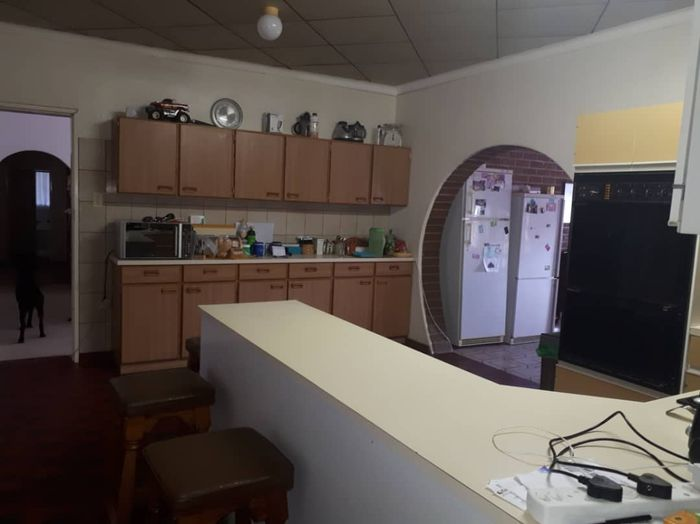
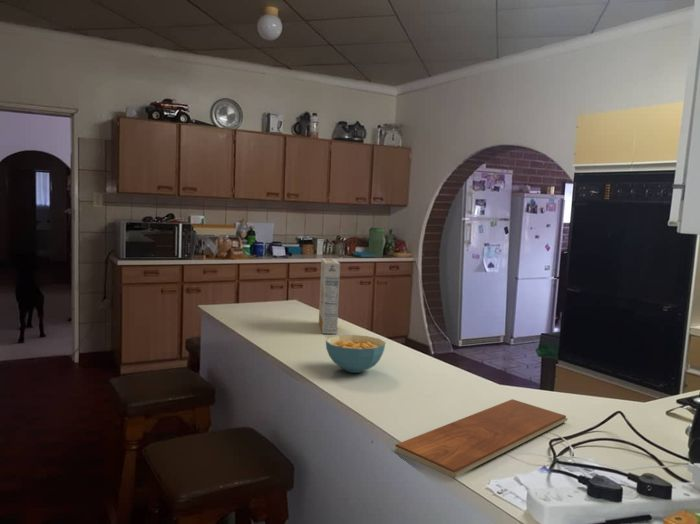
+ cereal bowl (355, 355)
+ cereal box (328, 294)
+ chopping board (488, 432)
